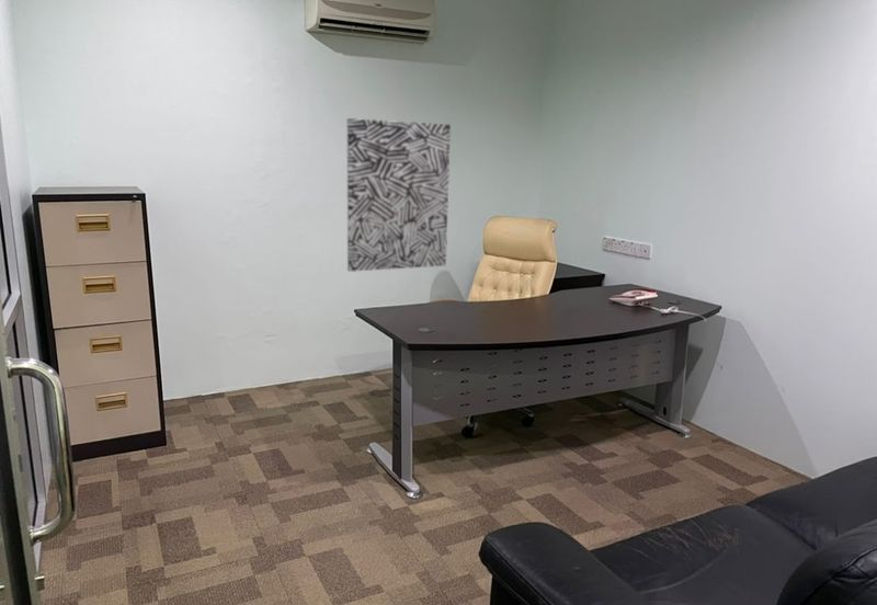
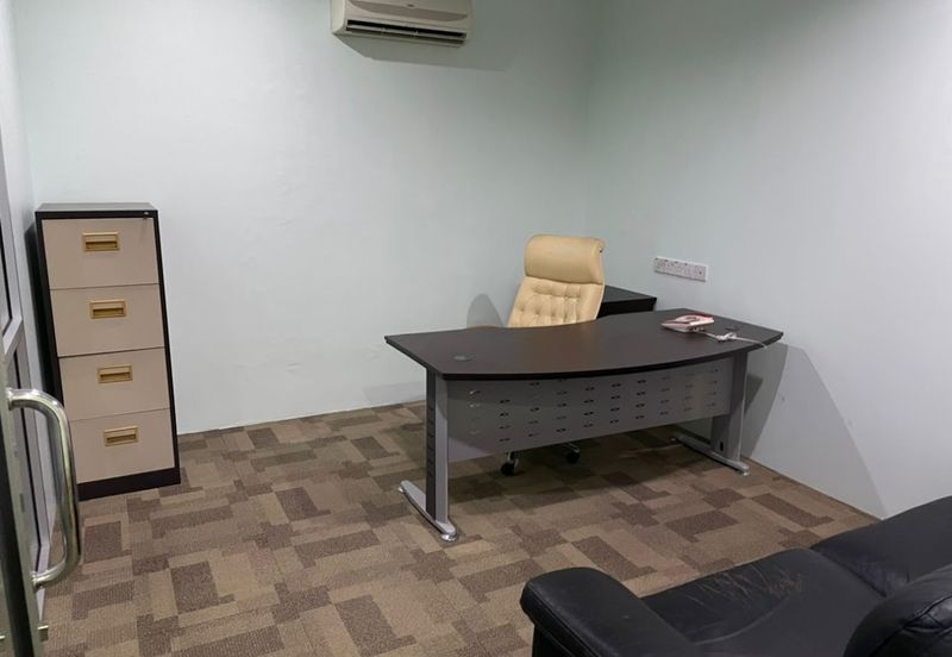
- wall art (399, 196)
